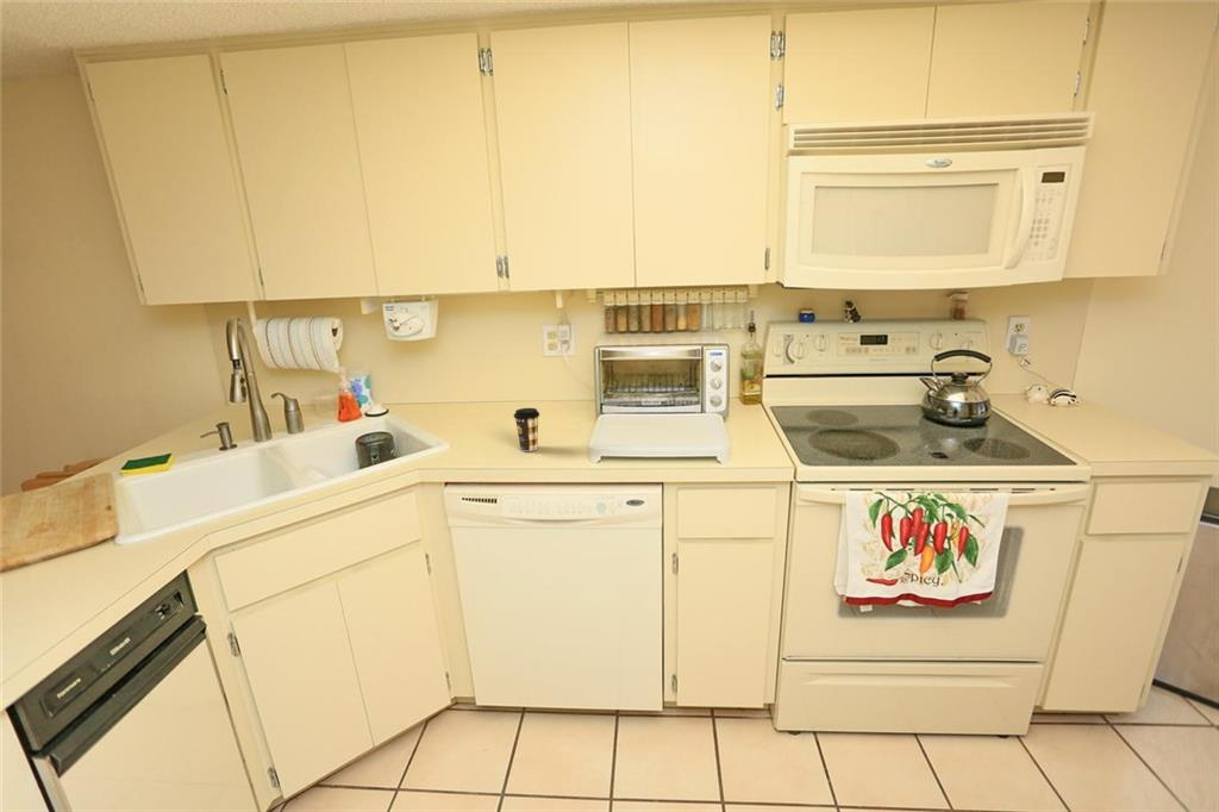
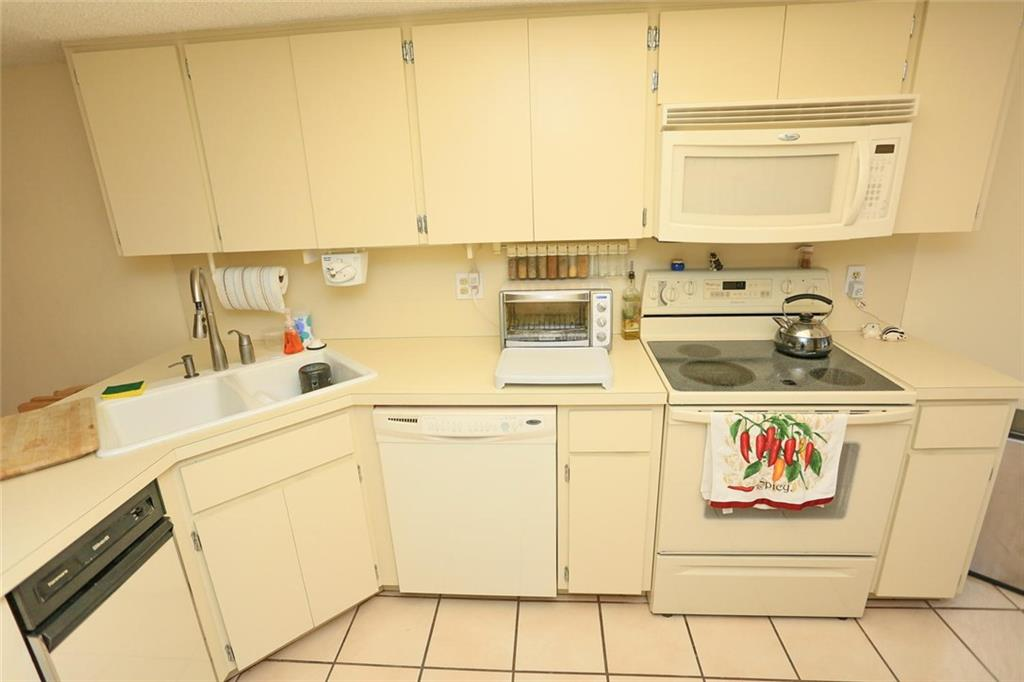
- coffee cup (527, 429)
